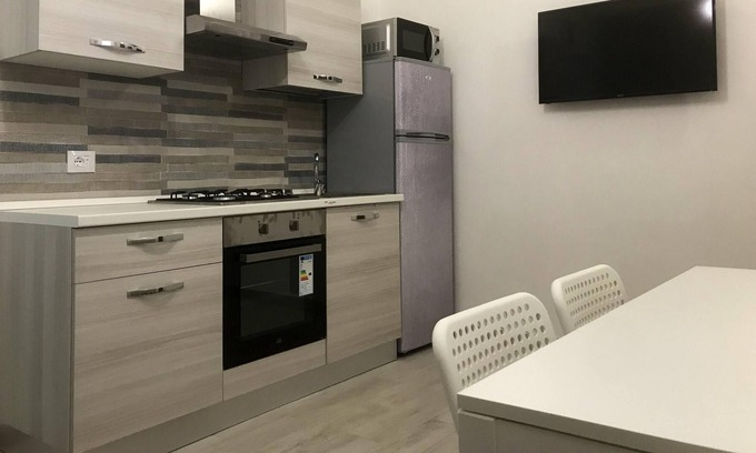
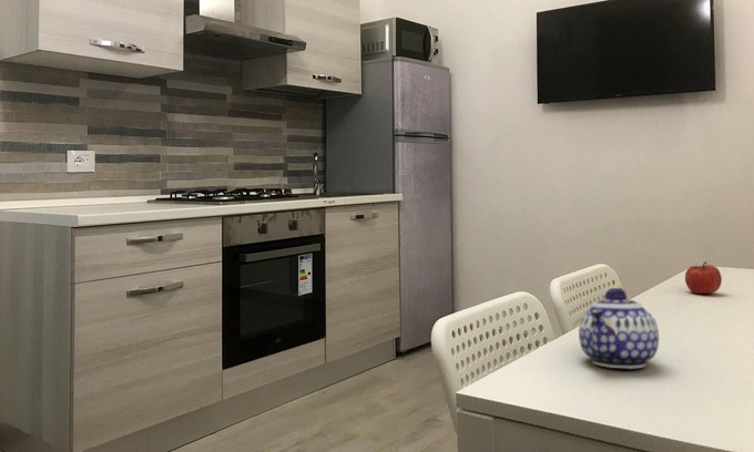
+ teapot (617, 326)
+ fruit (703, 277)
